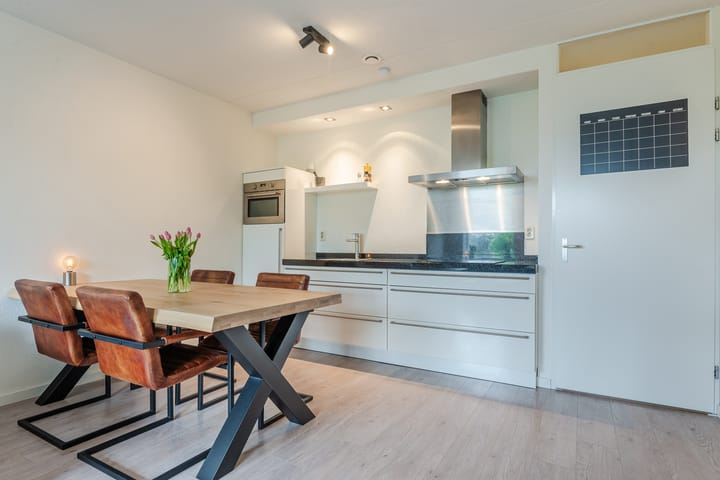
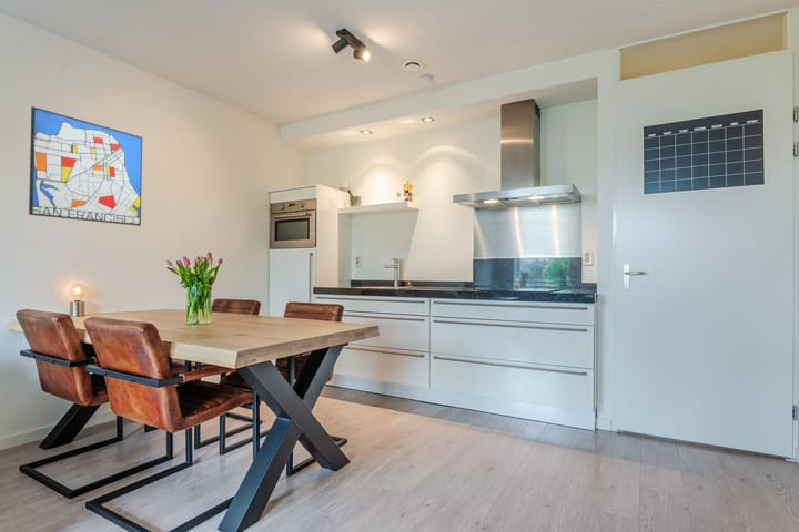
+ wall art (91, 172)
